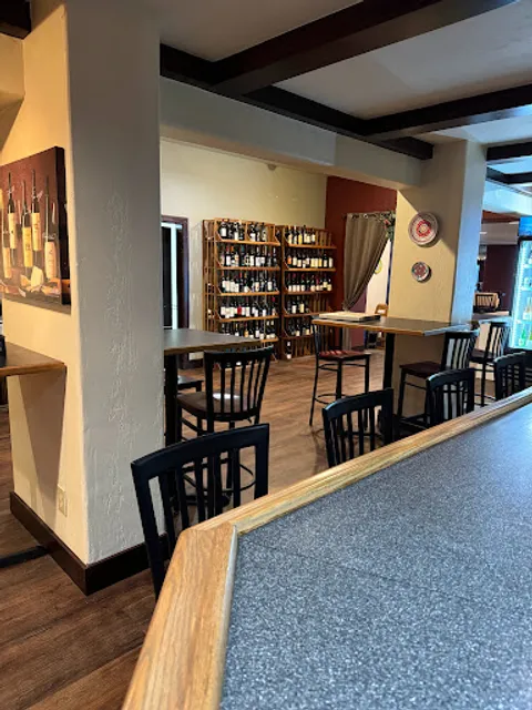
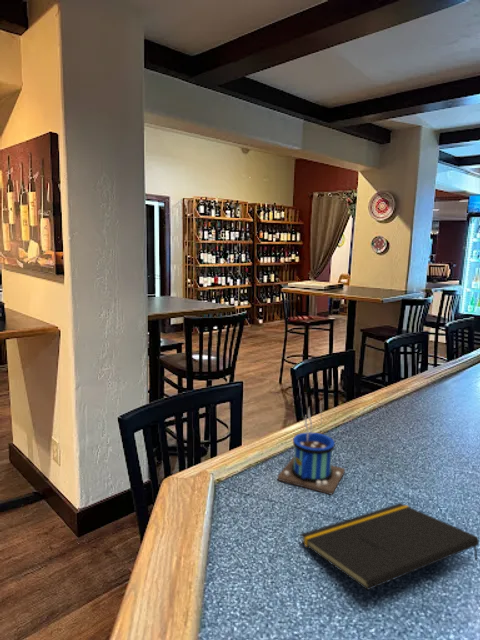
+ mug (312, 438)
+ notepad (386, 539)
